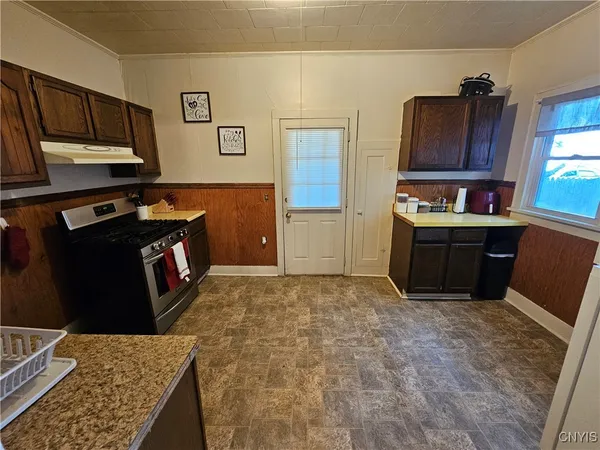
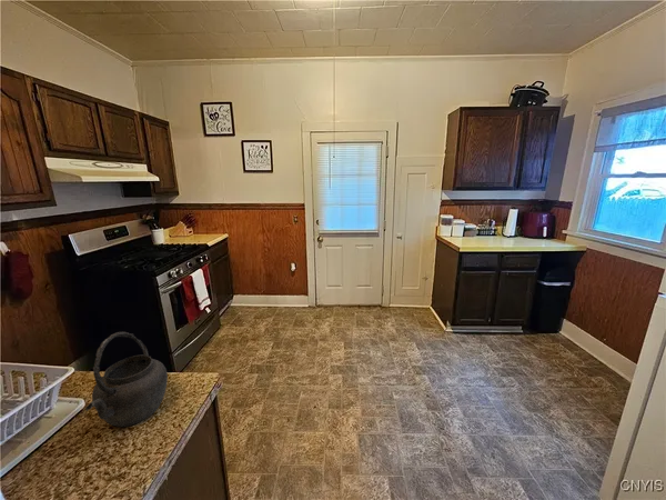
+ kettle (121, 380)
